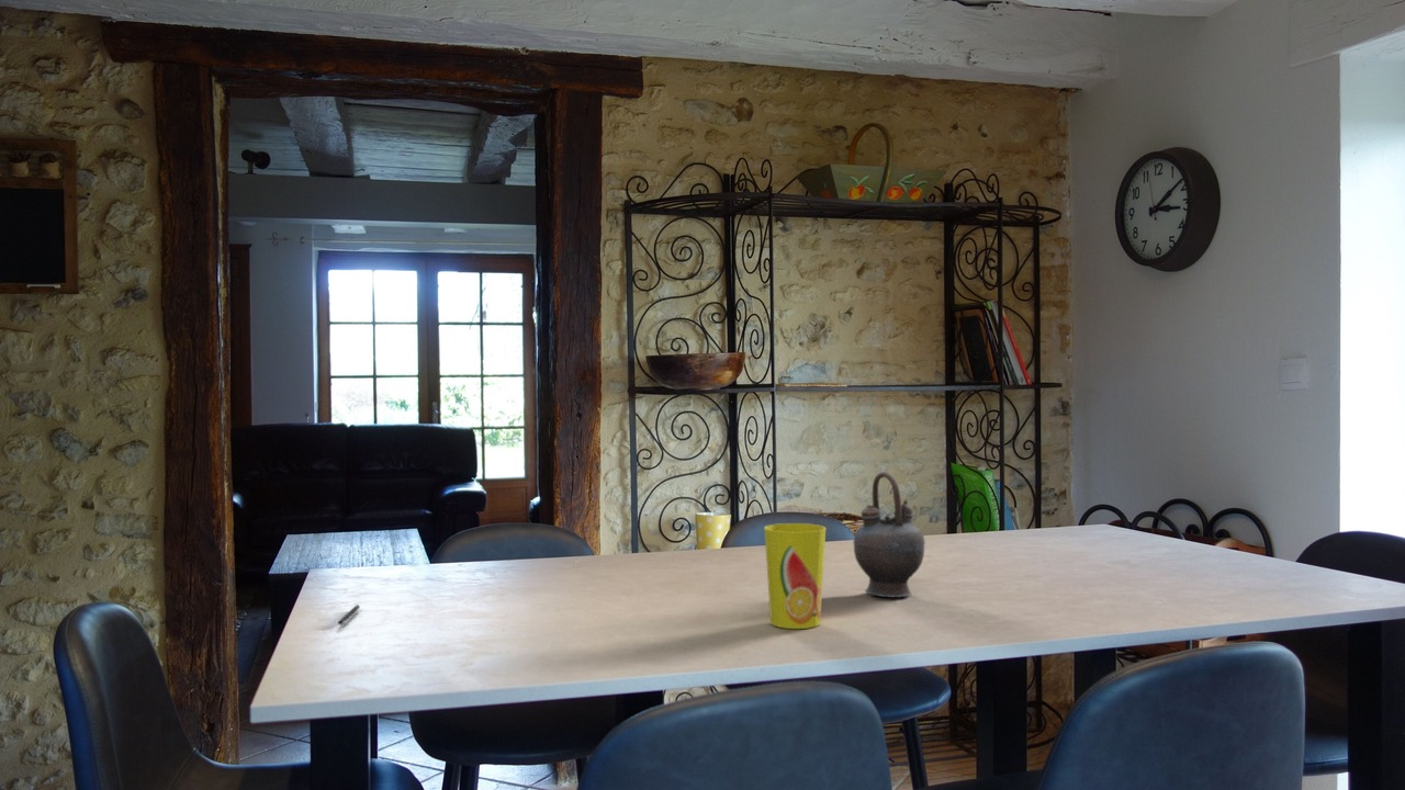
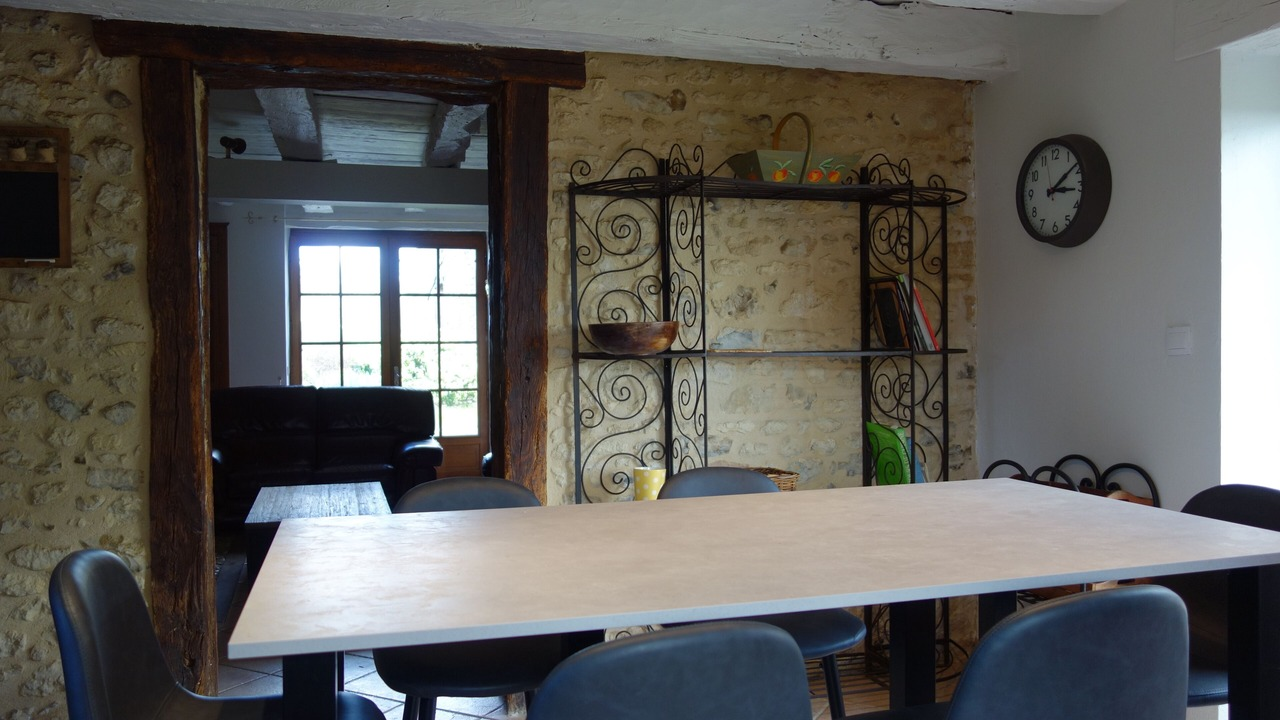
- pen (349, 613)
- teapot (885, 532)
- cup (795, 575)
